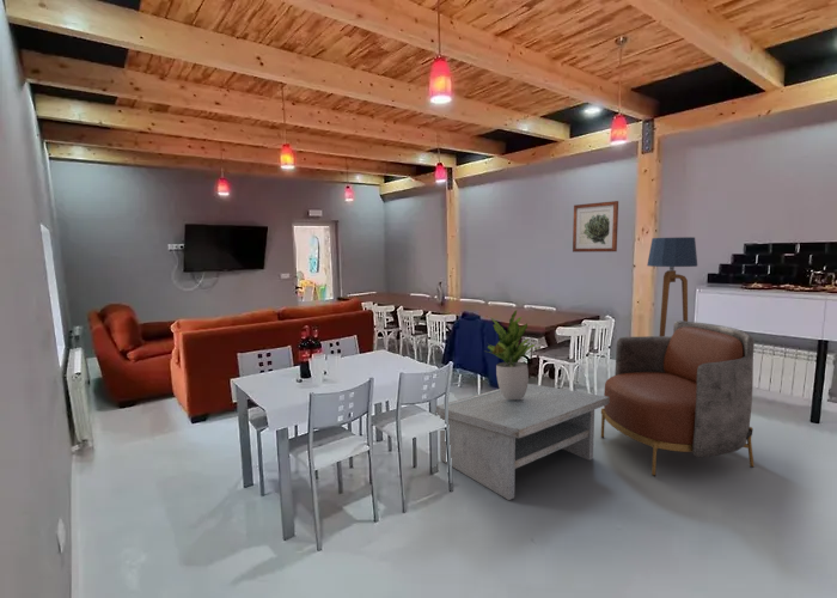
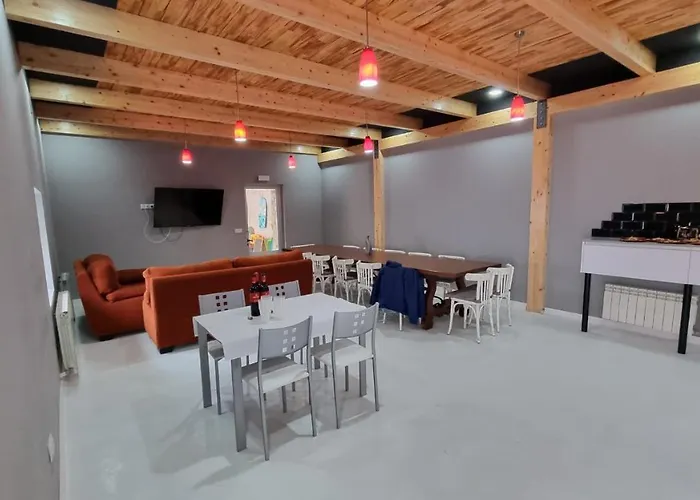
- coffee table (520, 428)
- armchair (674, 390)
- potted plant (512, 354)
- floor lamp (666, 312)
- wall art (594, 227)
